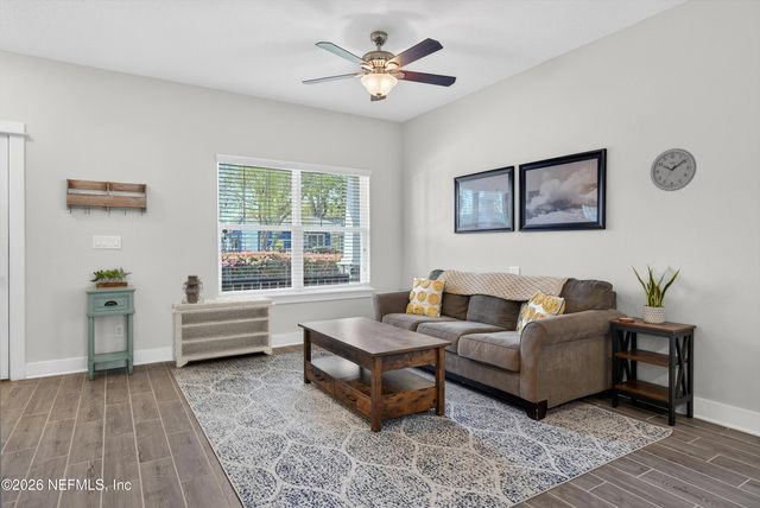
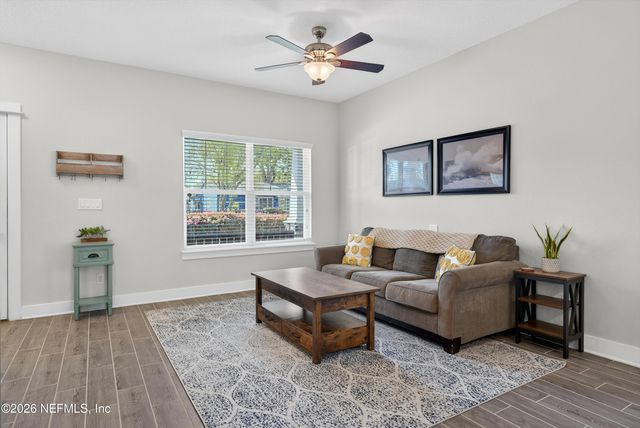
- lantern (192, 288)
- bench (223, 329)
- wall clock (671, 170)
